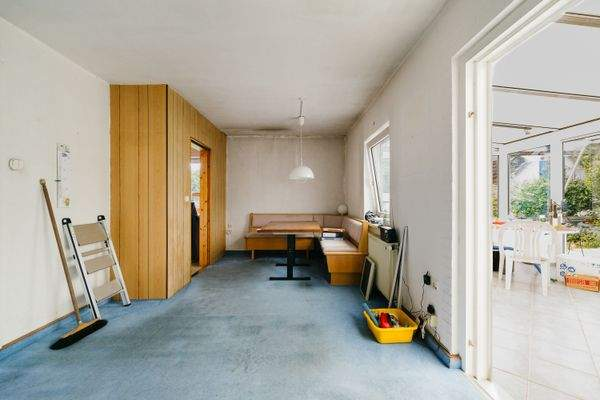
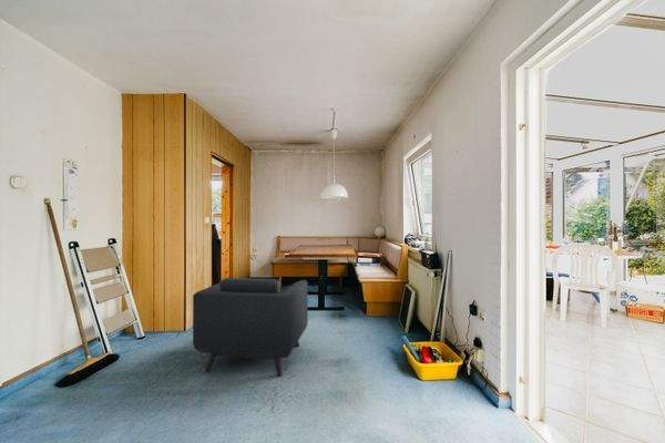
+ armchair (256, 316)
